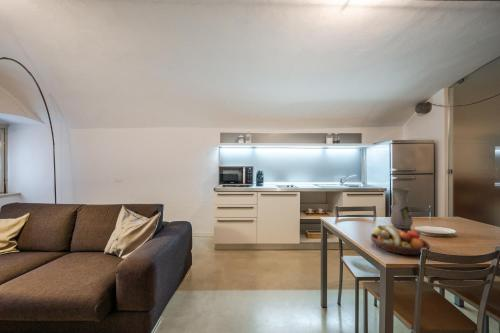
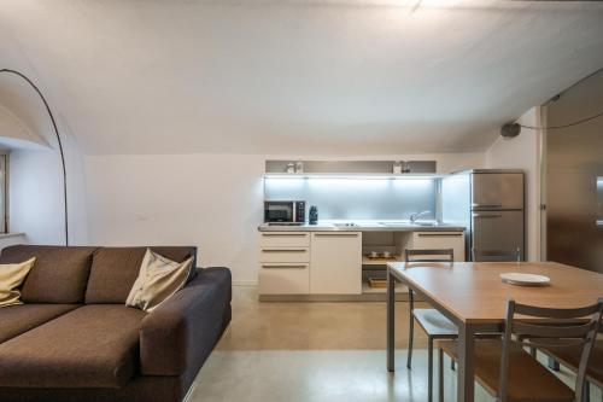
- fruit bowl (398, 237)
- vase (401, 209)
